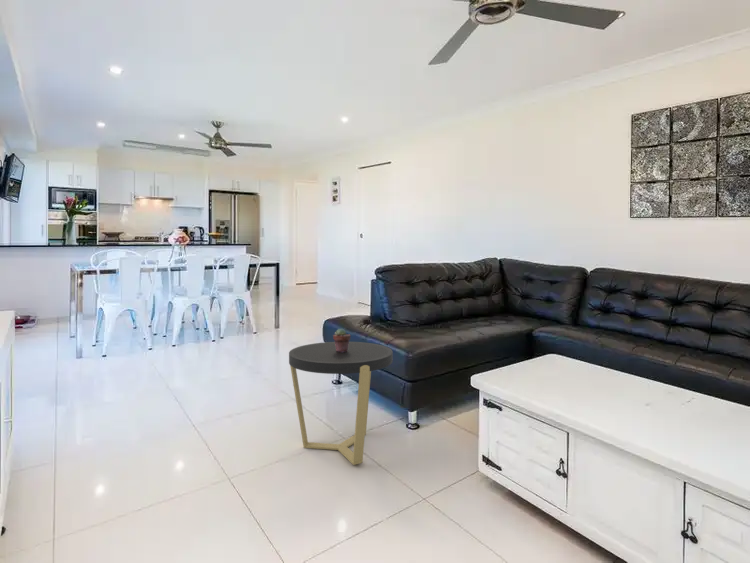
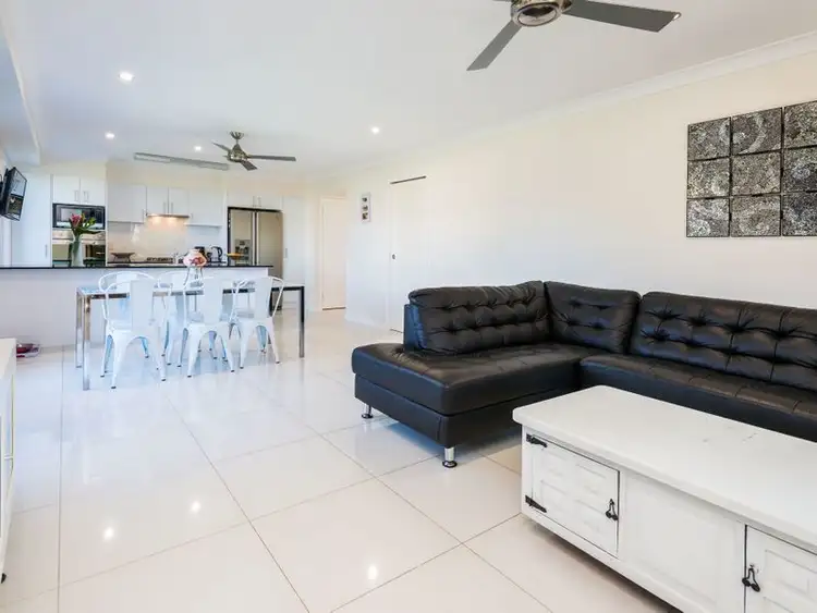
- potted succulent (341, 339)
- side table (357, 399)
